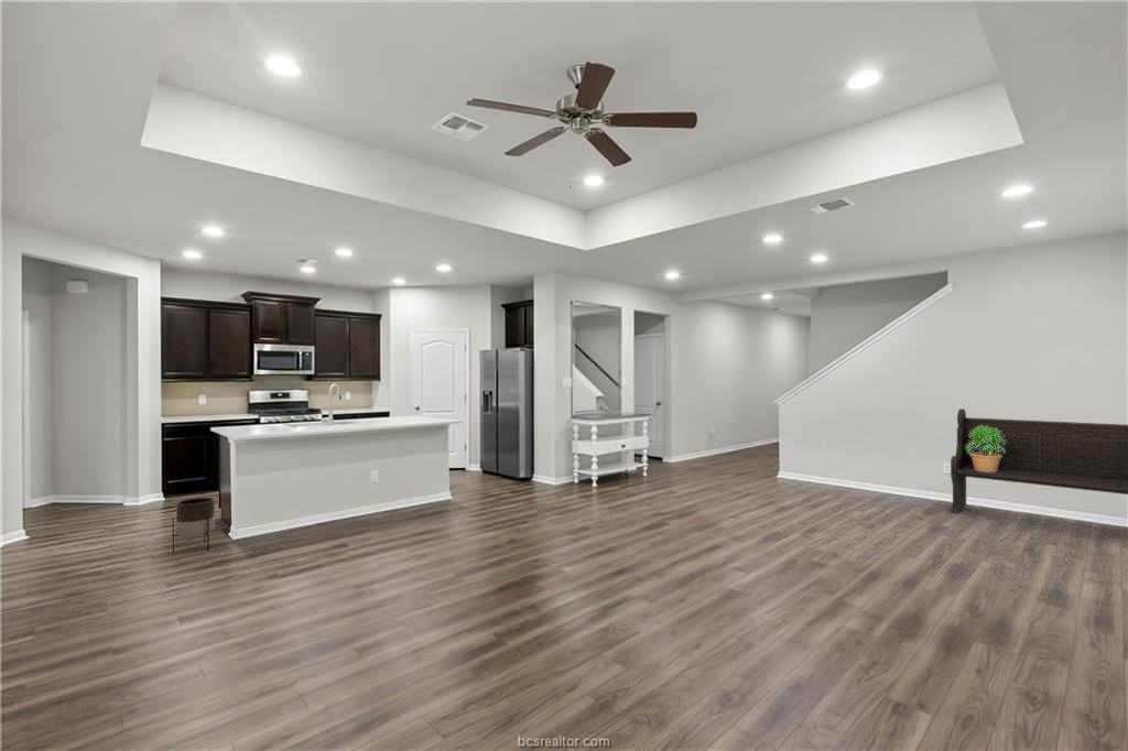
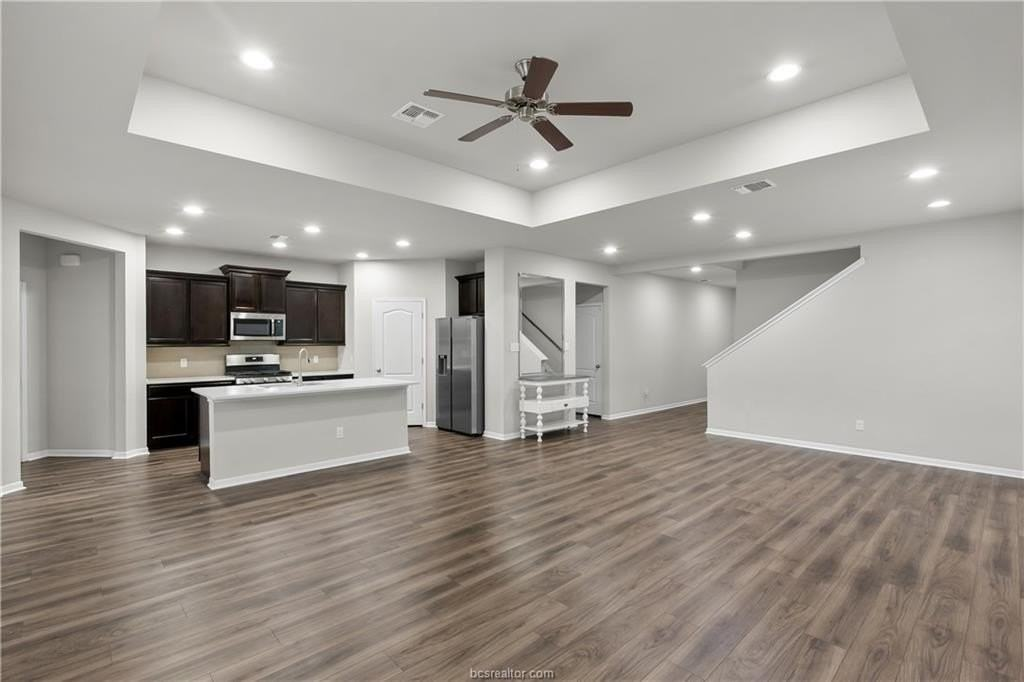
- potted plant (985, 447)
- bench (1048, 467)
- planter (194, 524)
